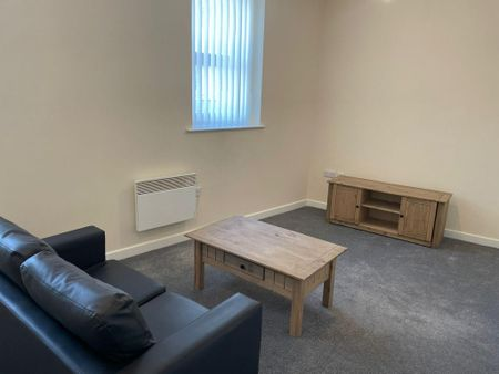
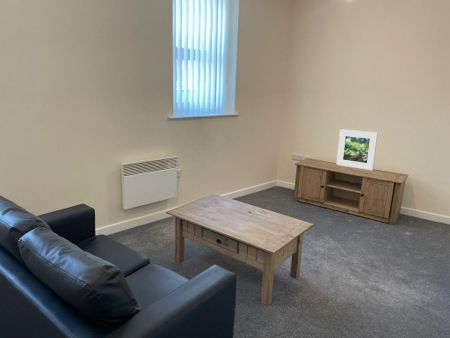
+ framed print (356, 149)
